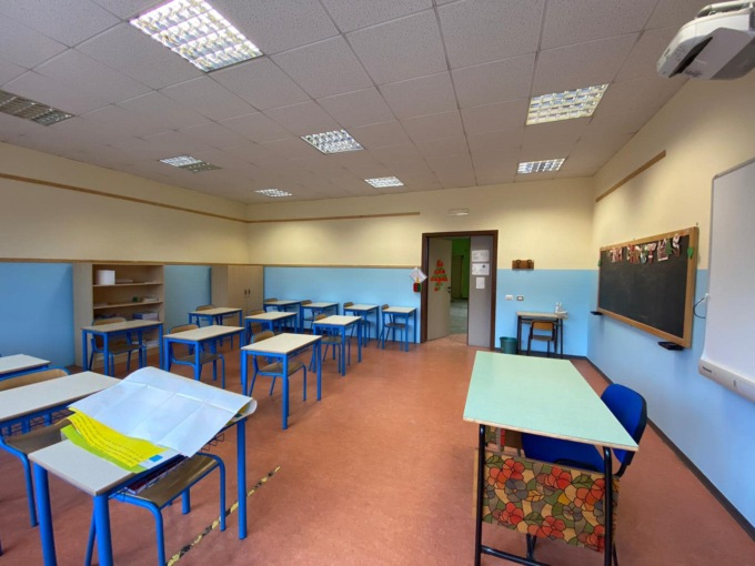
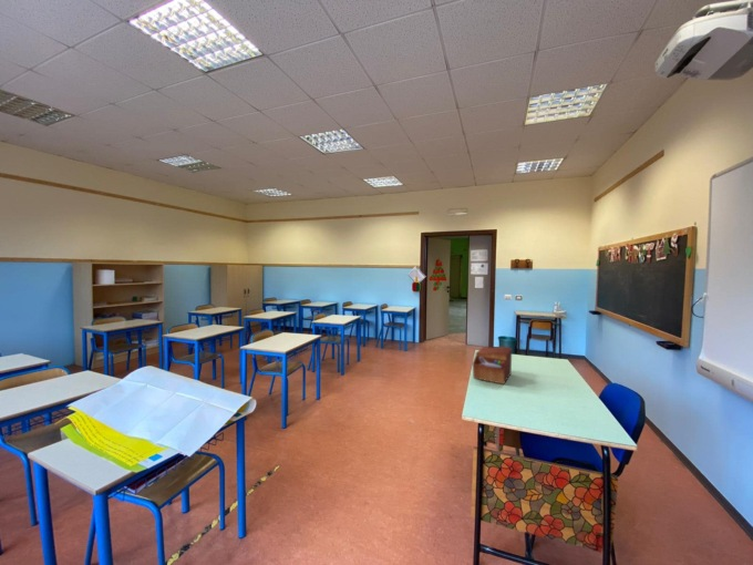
+ sewing box (491, 362)
